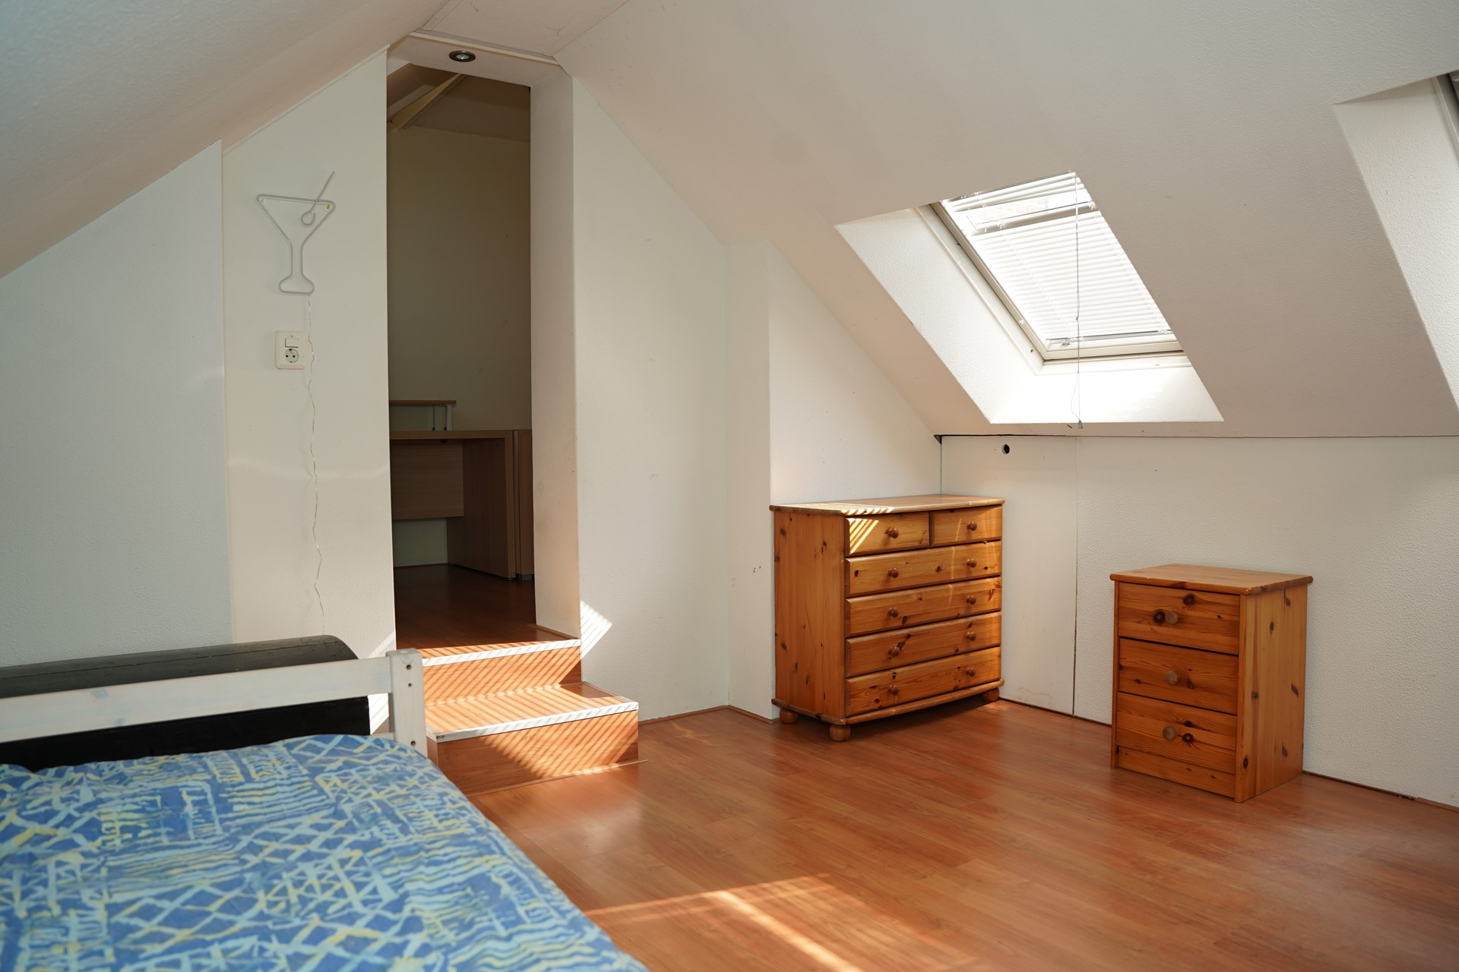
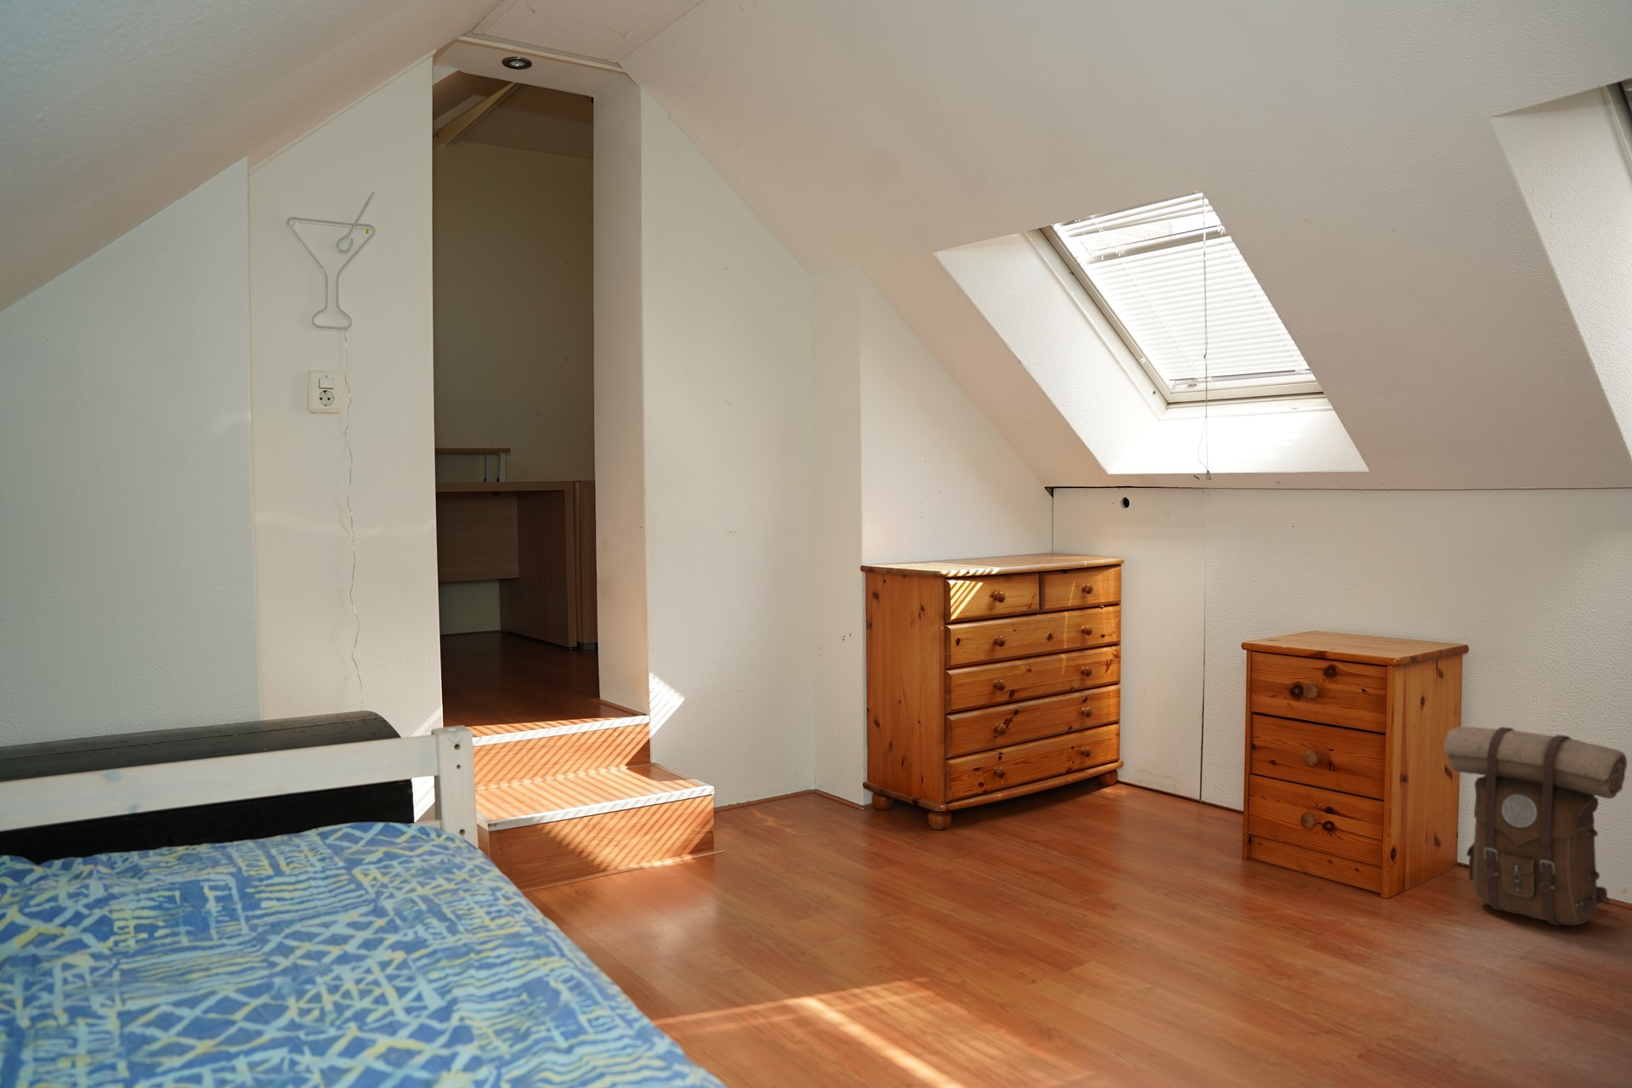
+ backpack (1542, 820)
